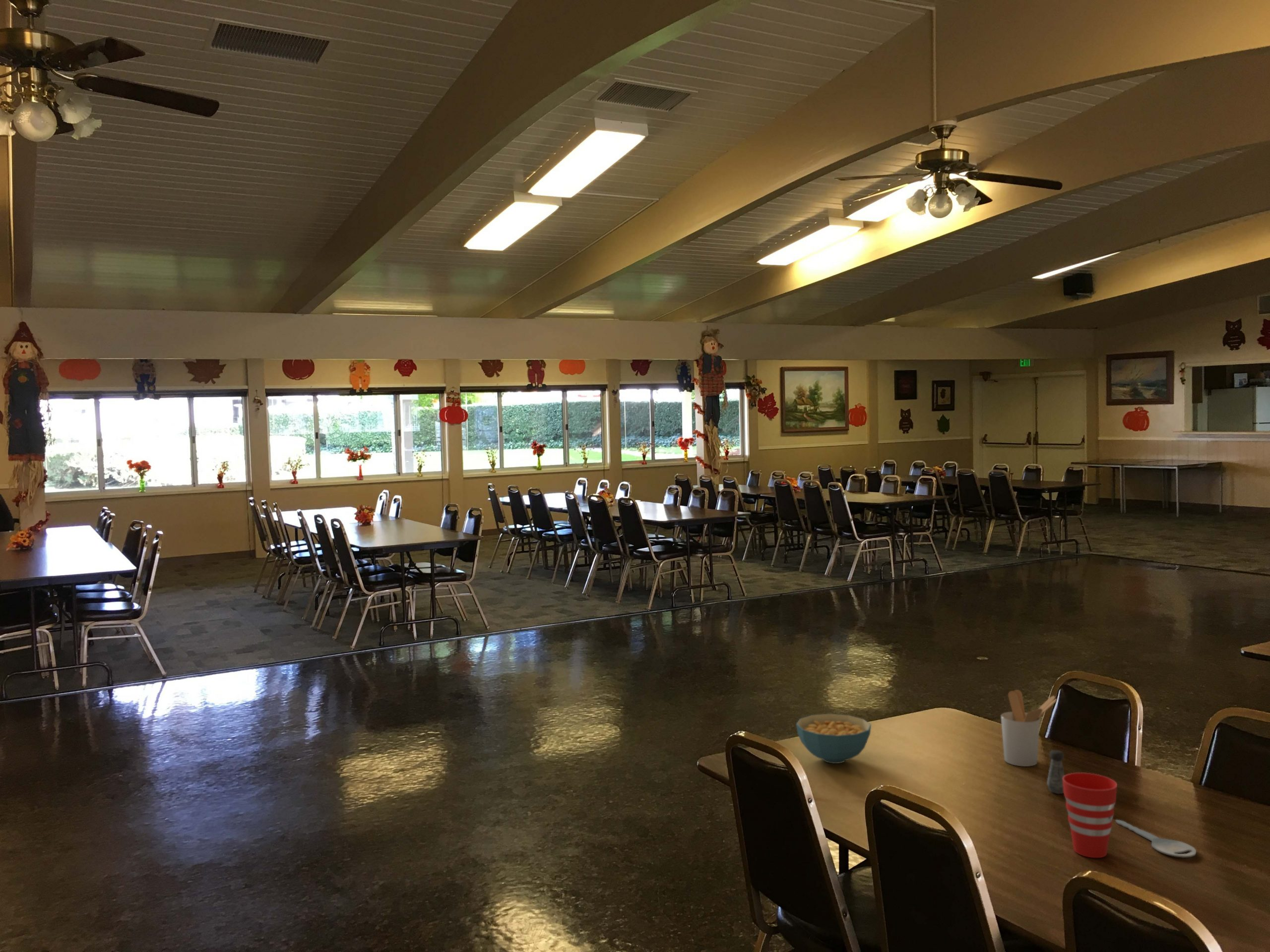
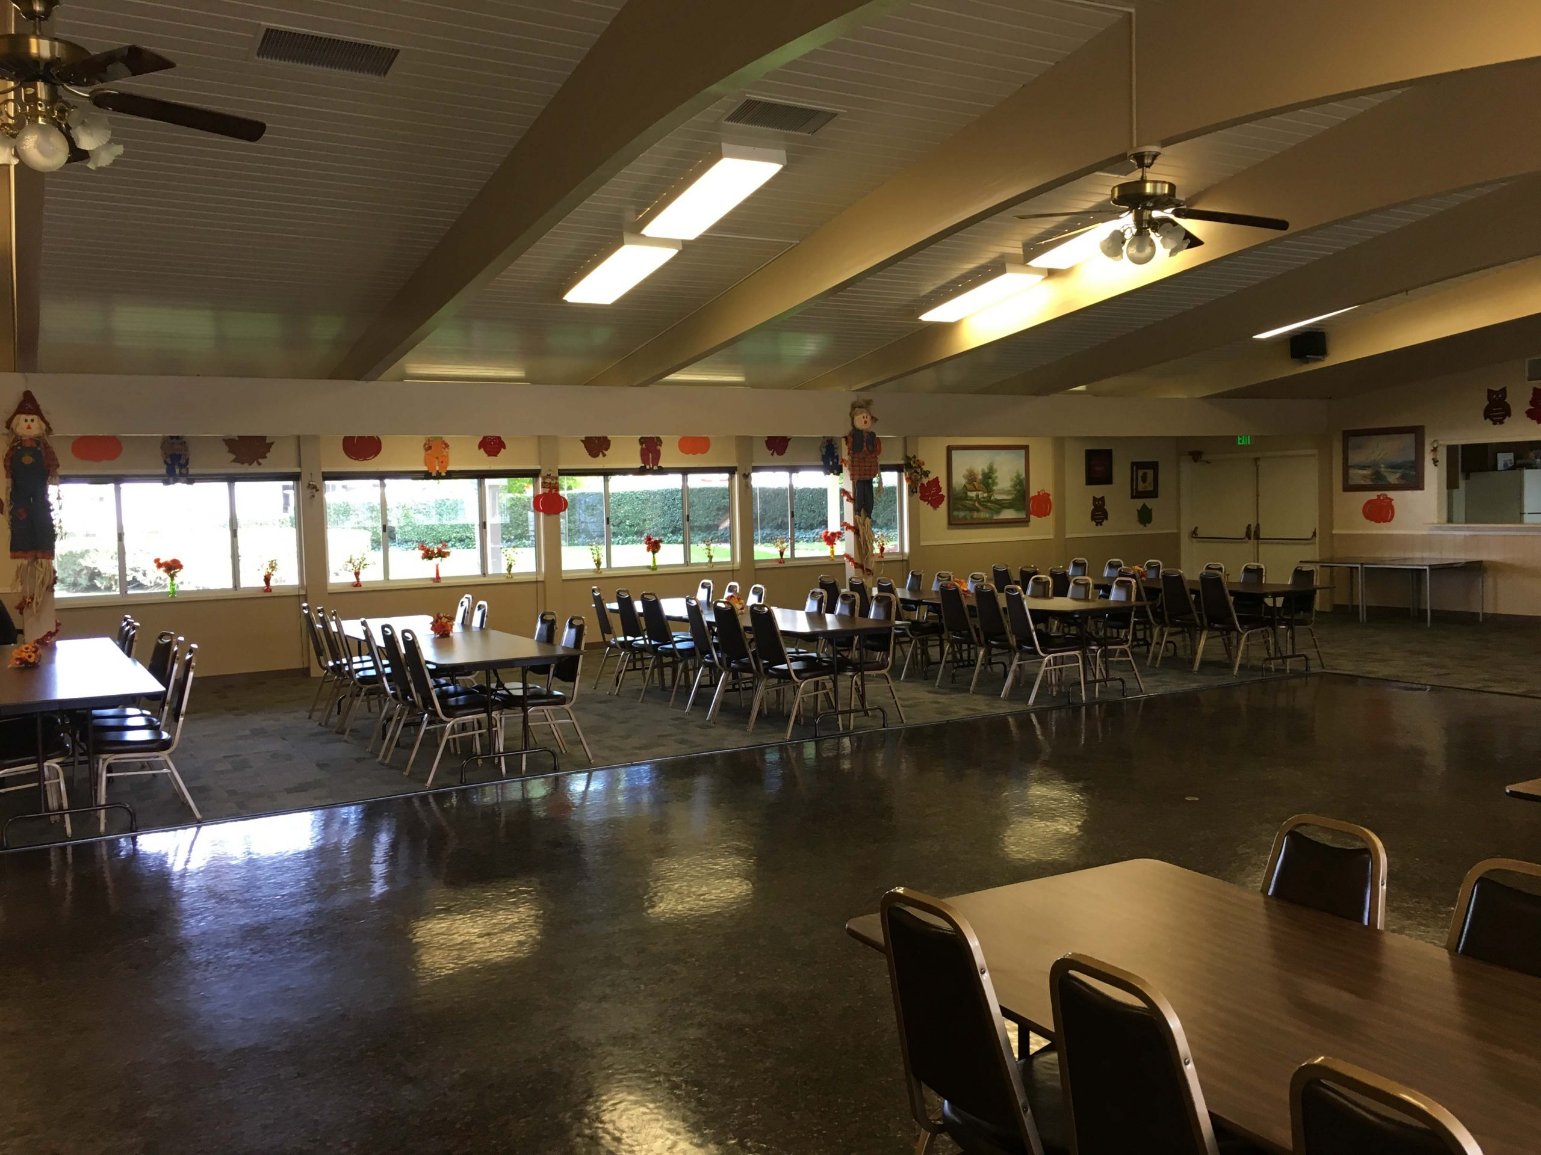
- salt shaker (1057, 771)
- cup (1089, 816)
- cereal bowl (833, 742)
- key (1152, 837)
- utensil holder (1030, 728)
